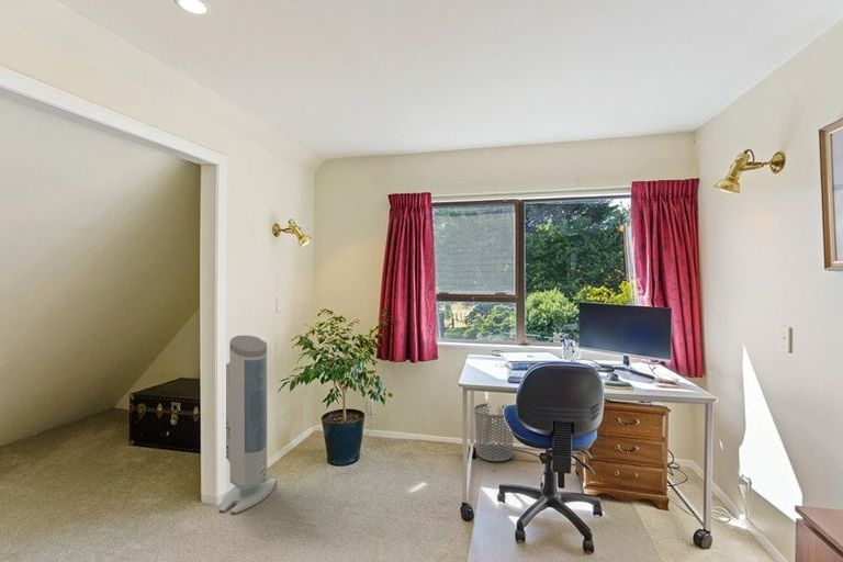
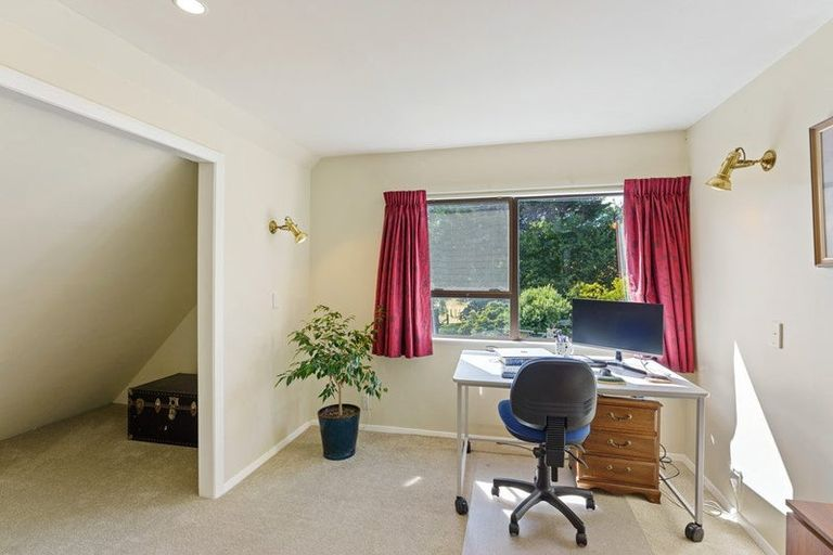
- waste bin (494, 431)
- air purifier (248, 415)
